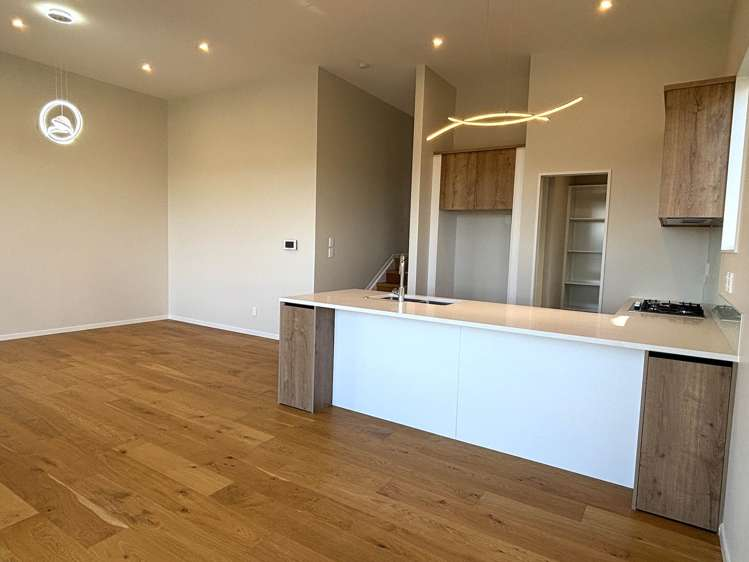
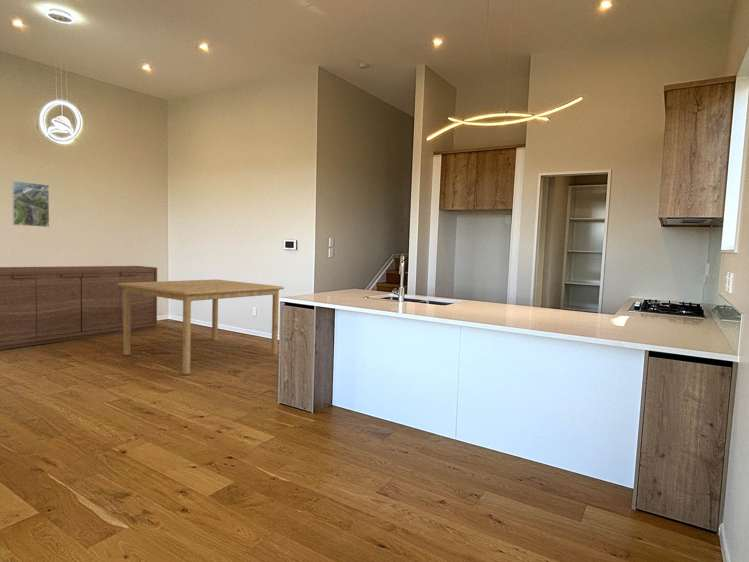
+ dining table (190, 318)
+ sideboard (72, 301)
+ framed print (31, 204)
